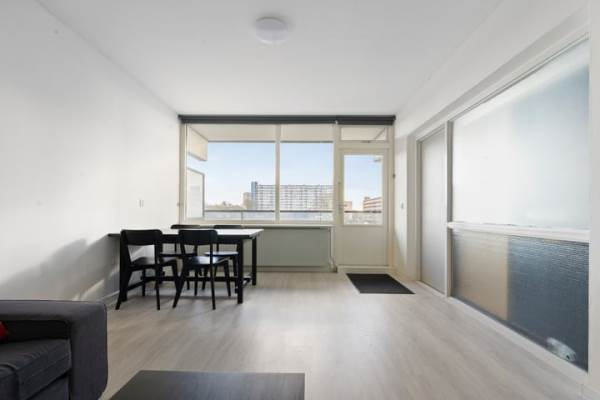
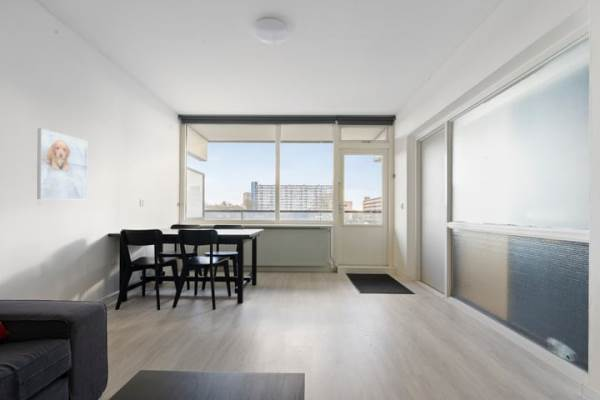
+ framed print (64, 167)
